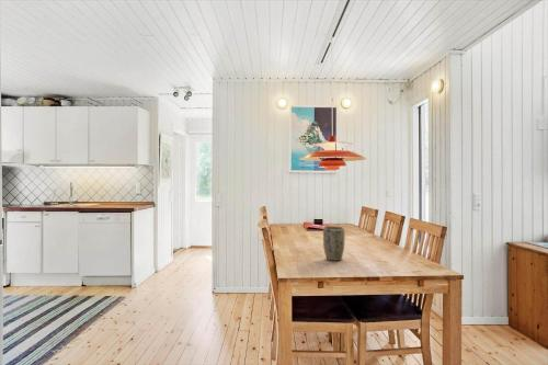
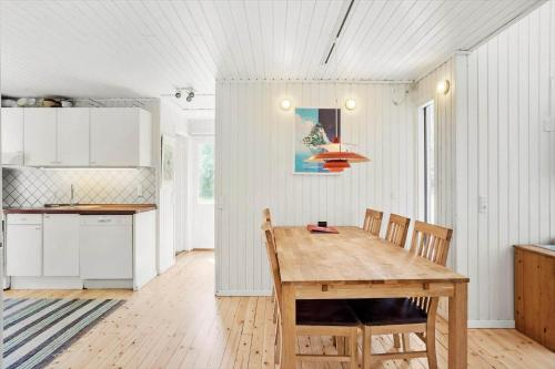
- plant pot (333, 242)
